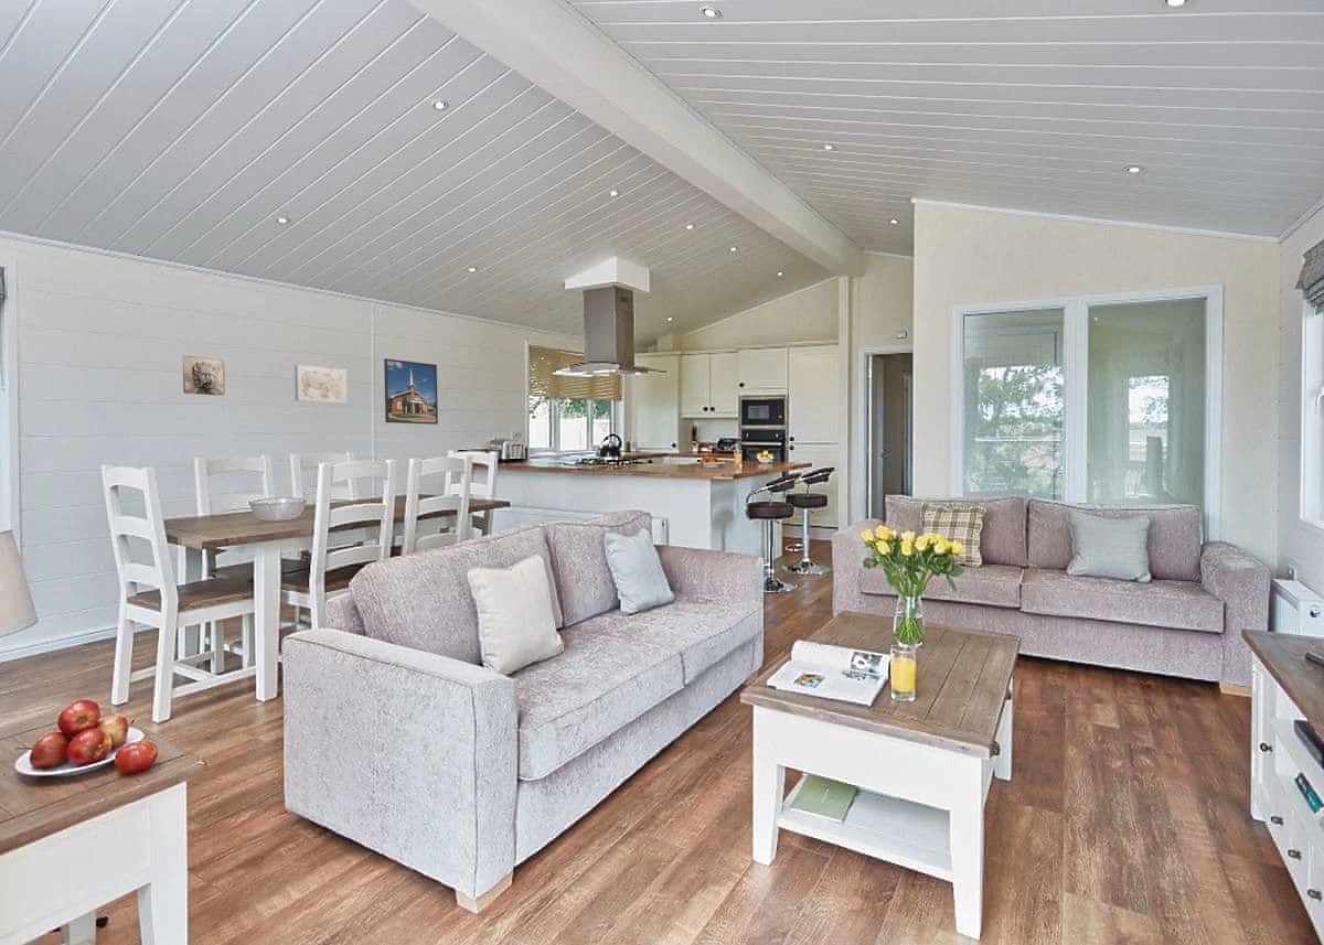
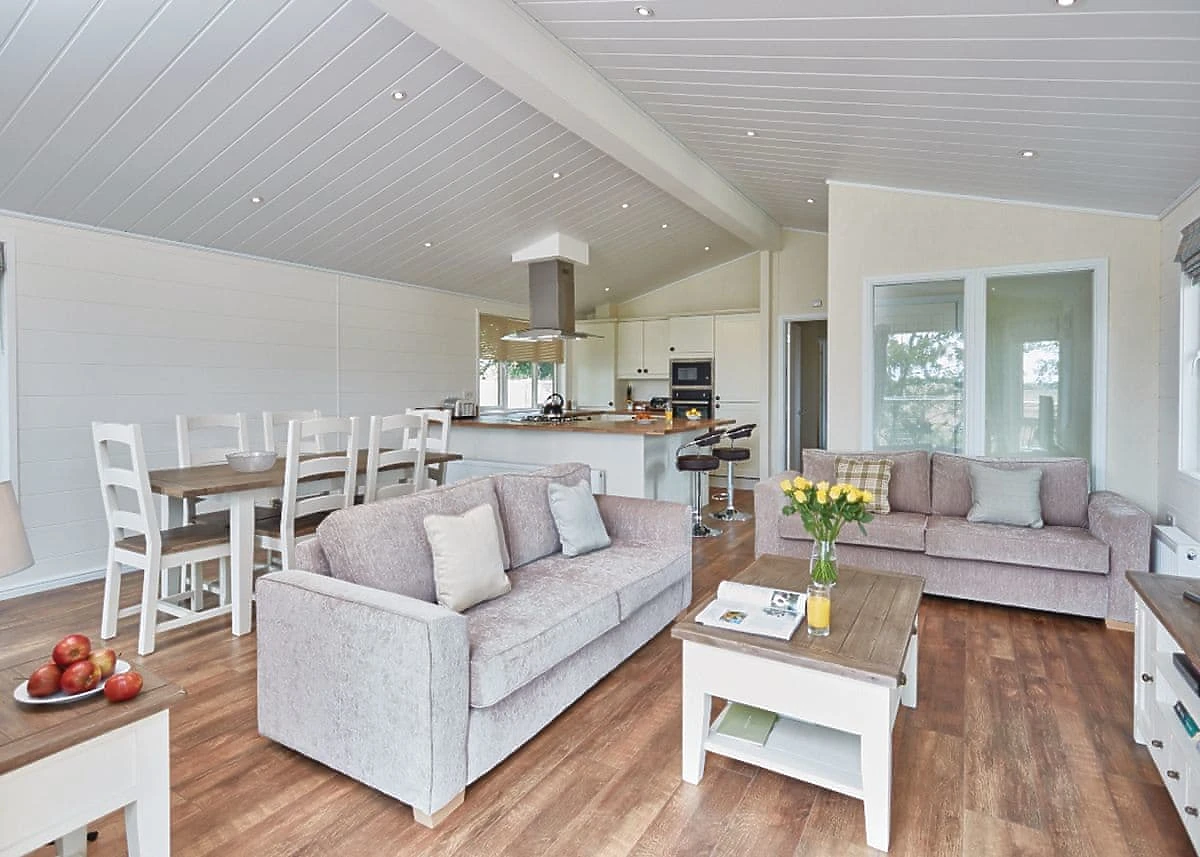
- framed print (412, 393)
- wall relief (205, 375)
- wall art (321, 385)
